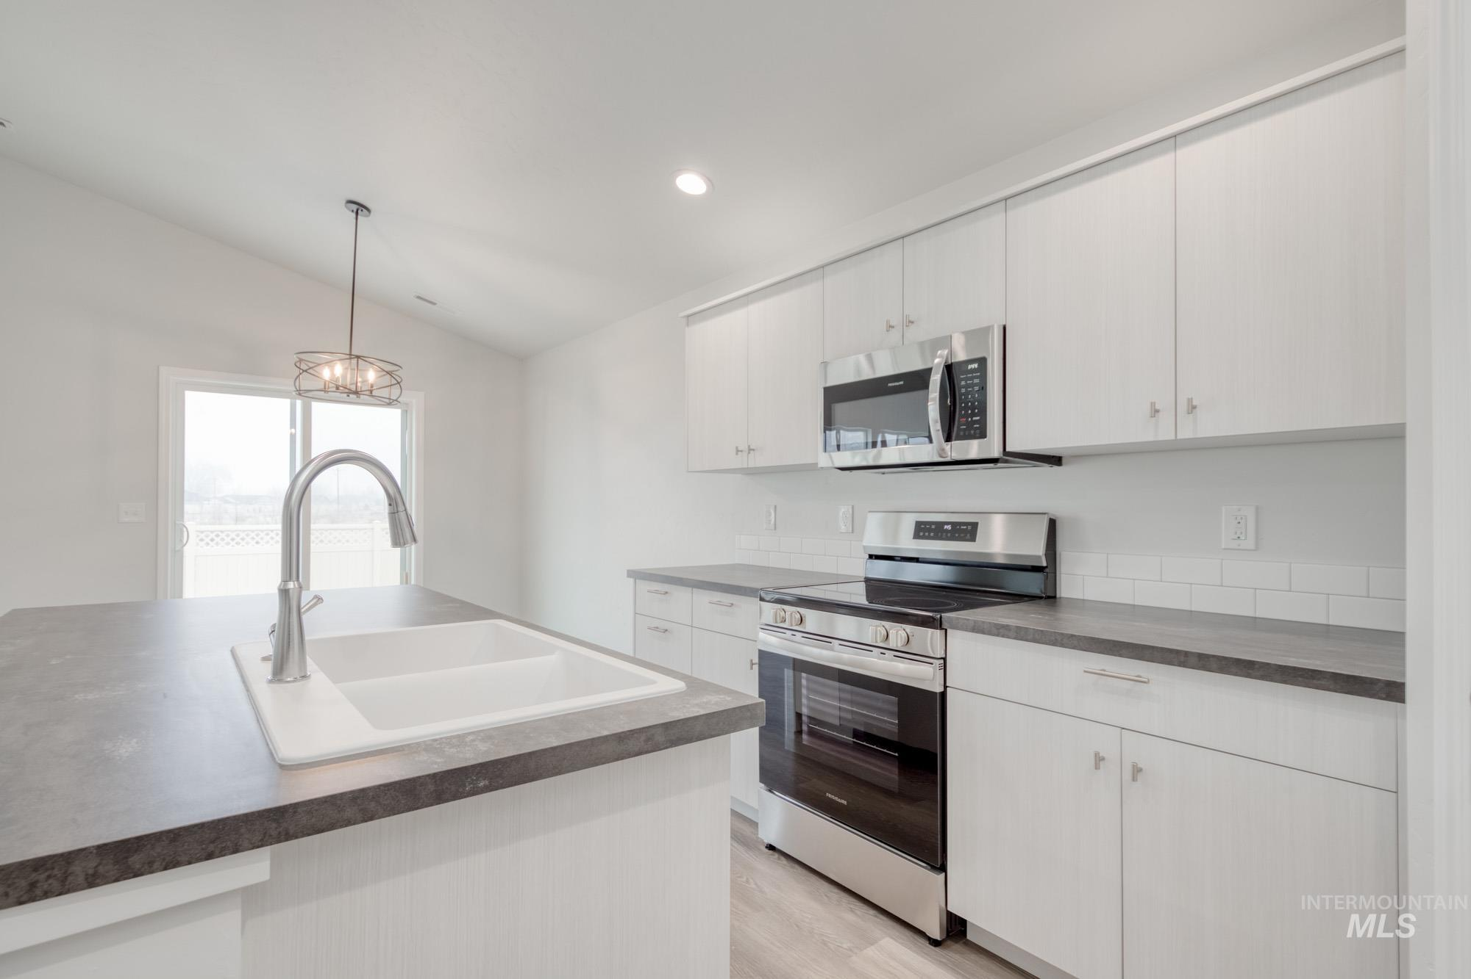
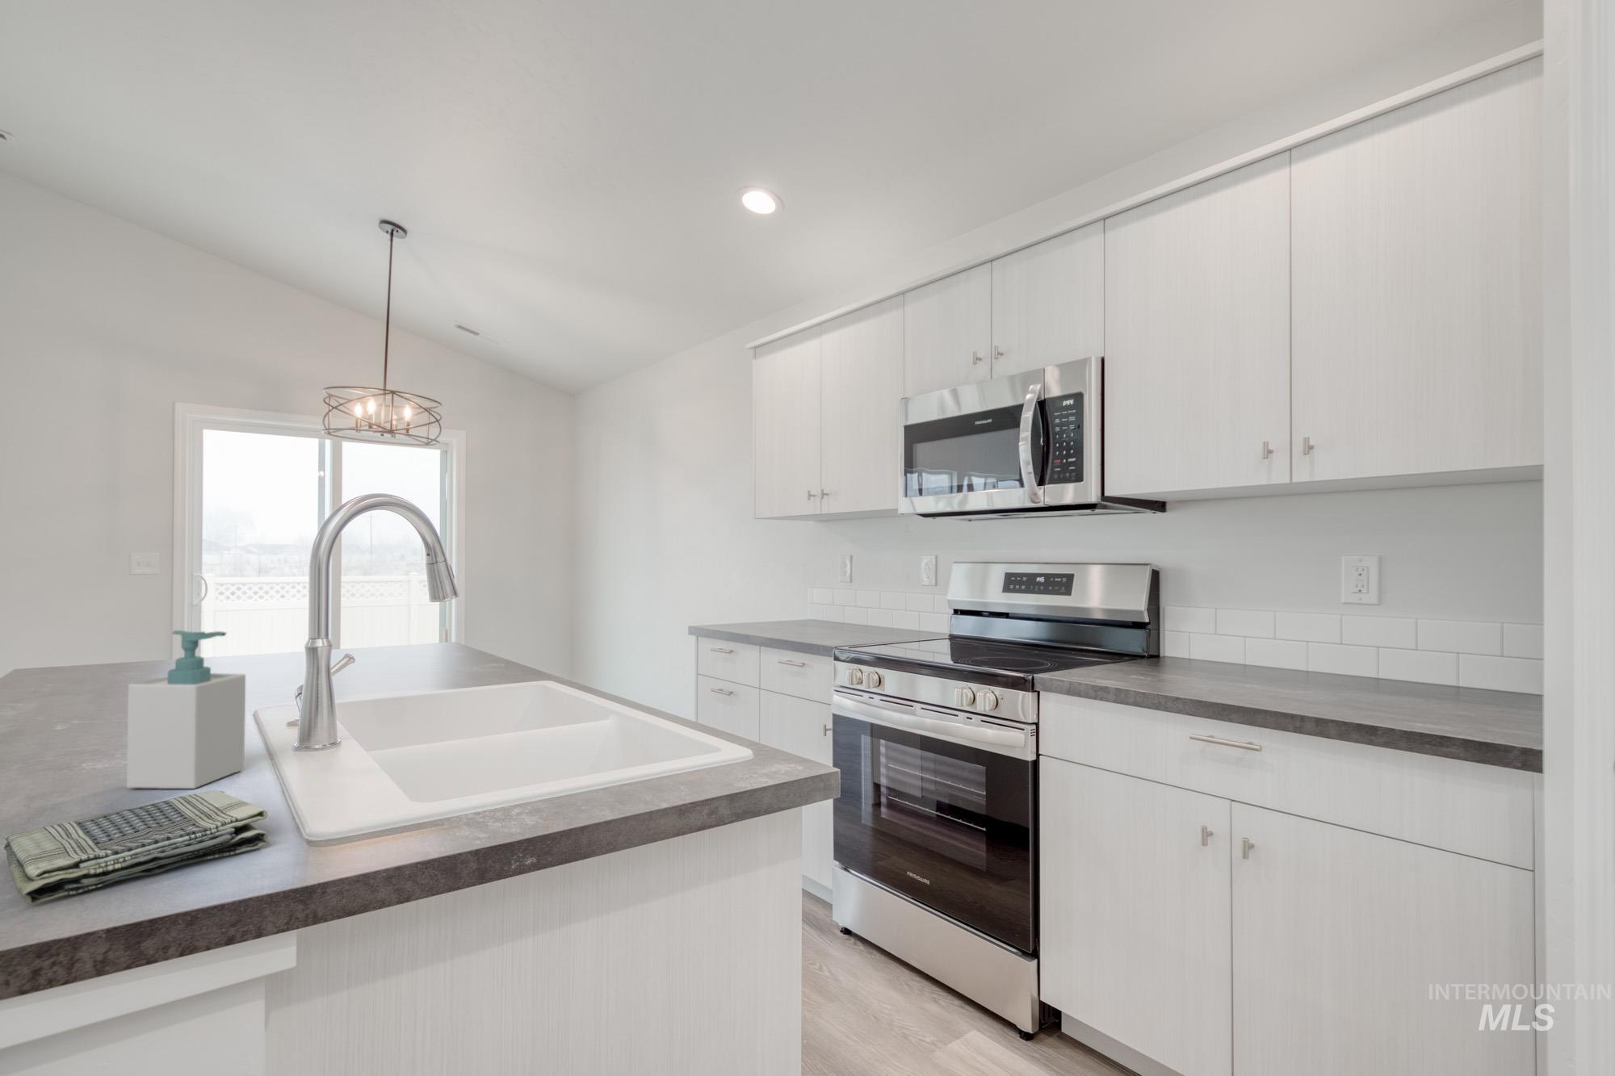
+ soap bottle (189, 704)
+ dish towel (139, 833)
